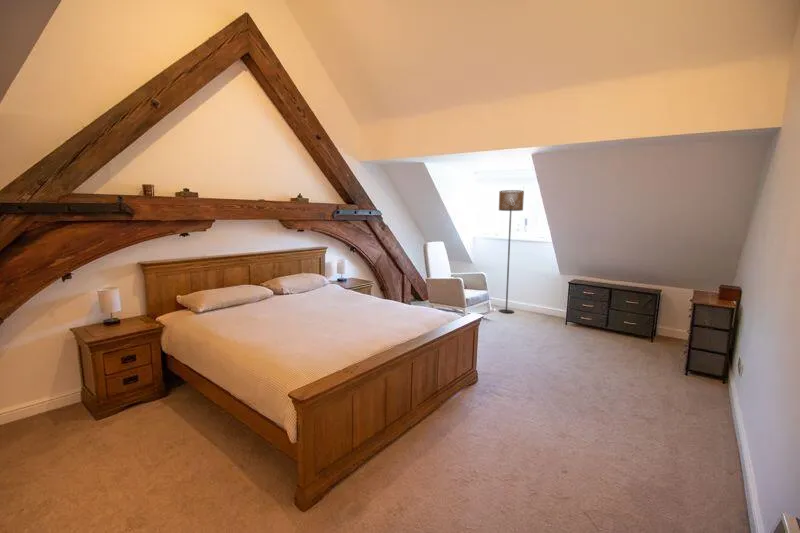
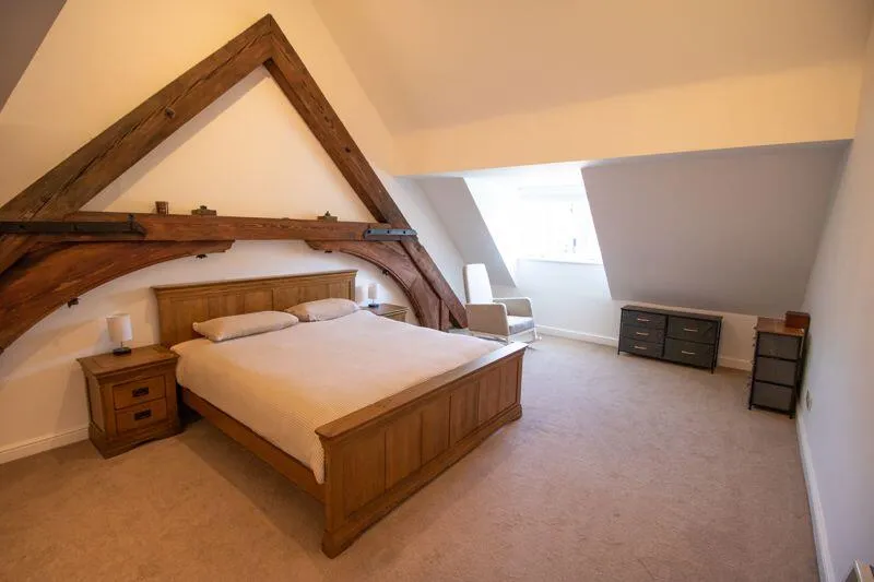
- floor lamp (508, 252)
